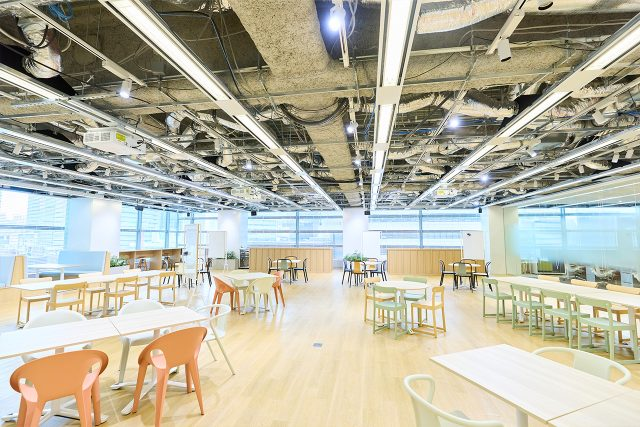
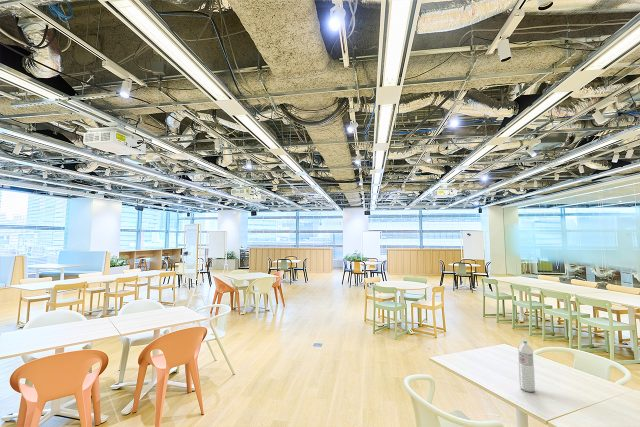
+ water bottle (526, 365)
